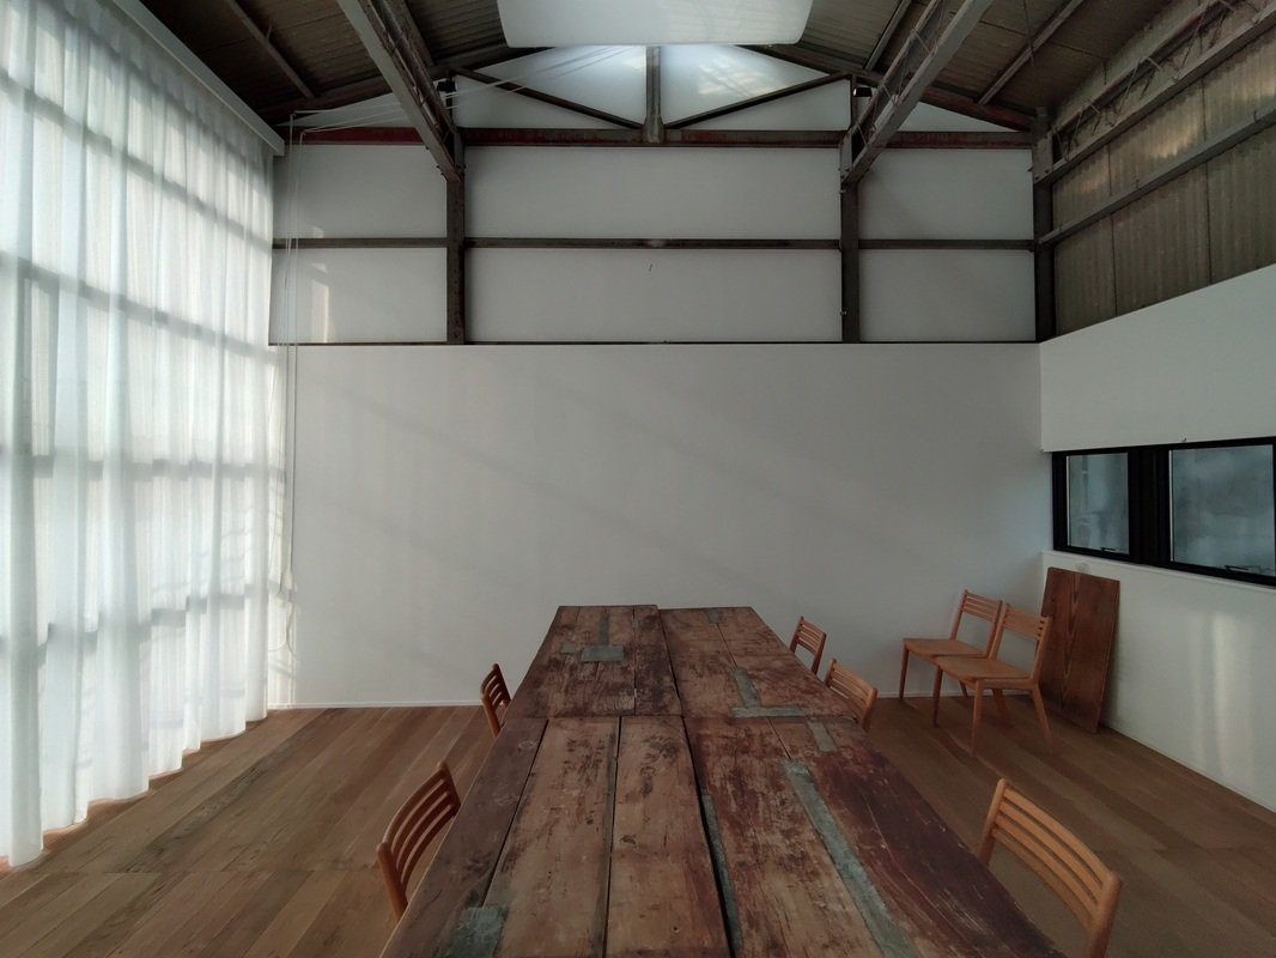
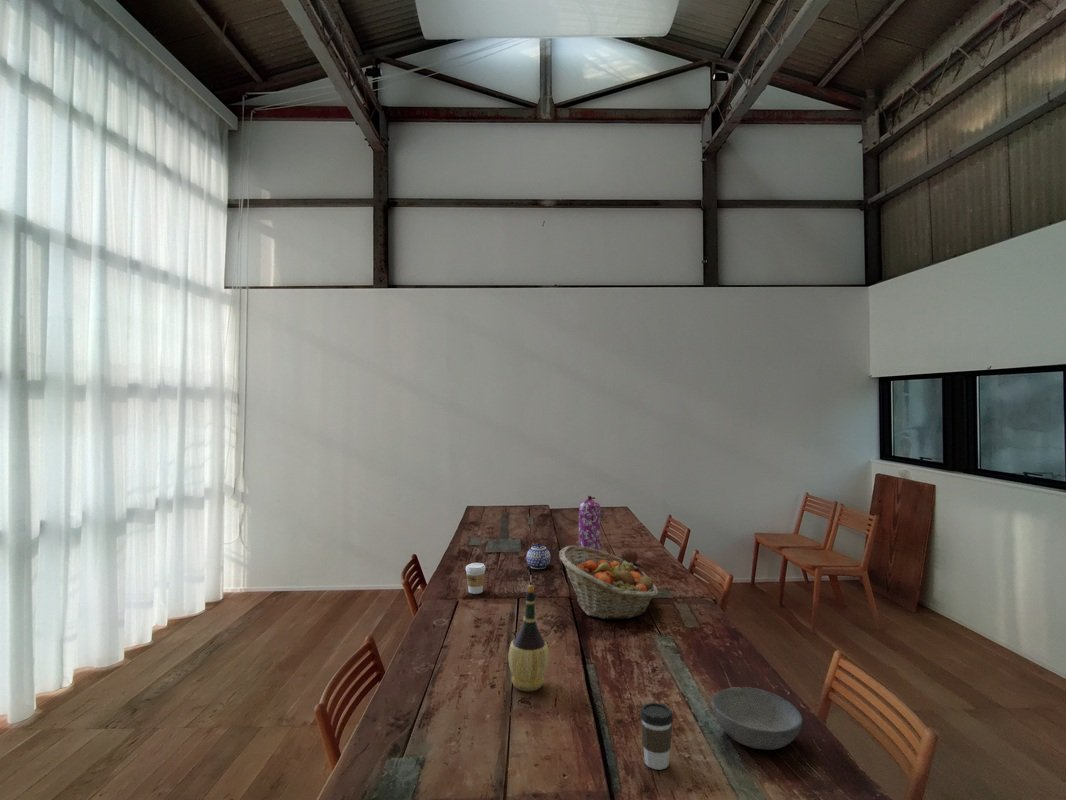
+ fruit basket (607, 578)
+ coffee cup (656, 736)
+ wine bottle (528, 635)
+ teapot (538, 555)
+ gas cylinder (589, 530)
+ apple (629, 556)
+ coffee cup (475, 578)
+ bowl (755, 721)
